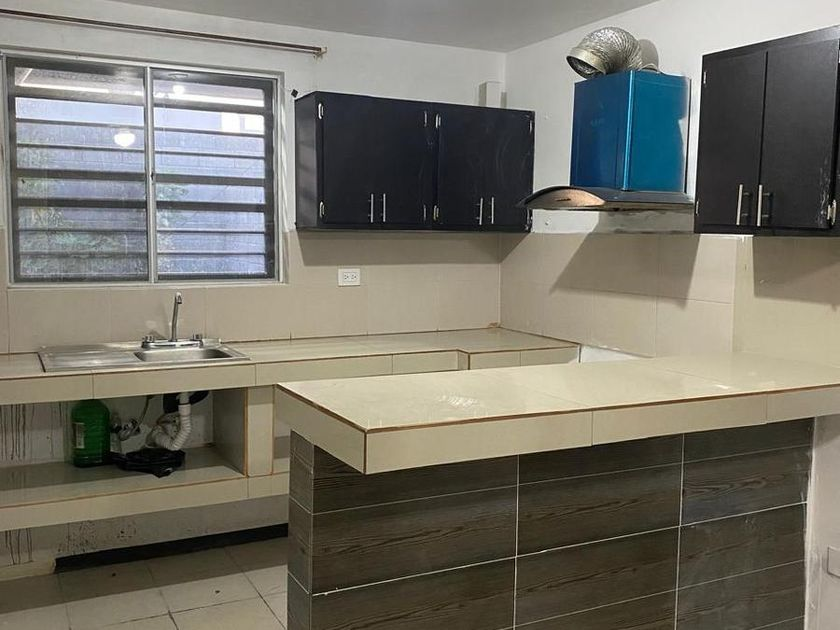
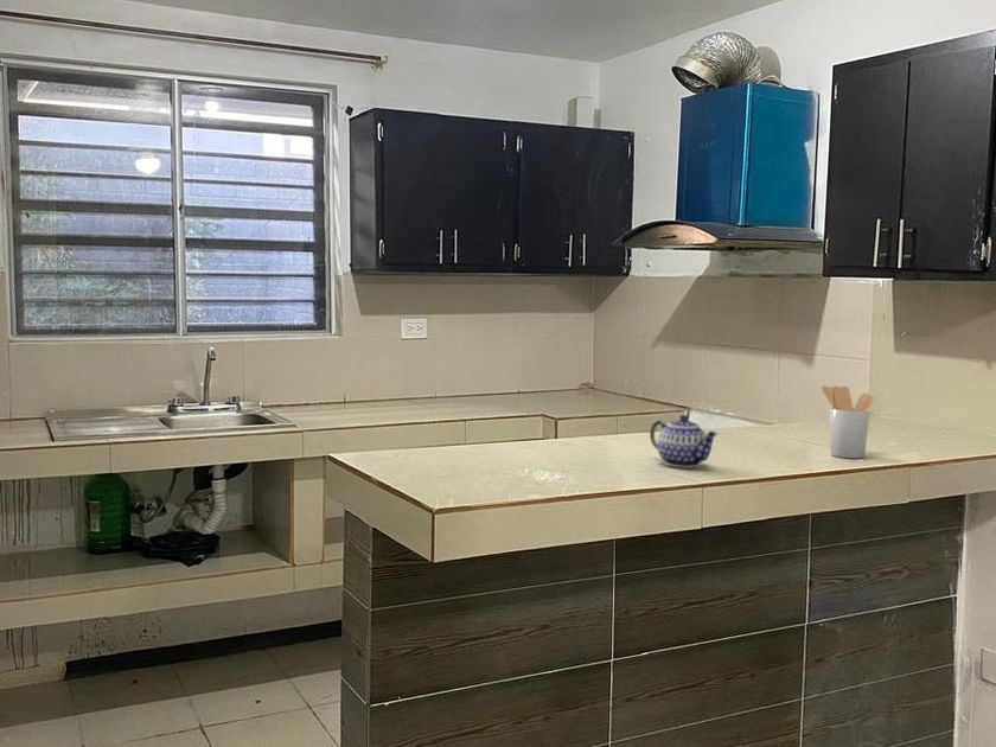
+ utensil holder (843, 419)
+ teapot (683, 440)
